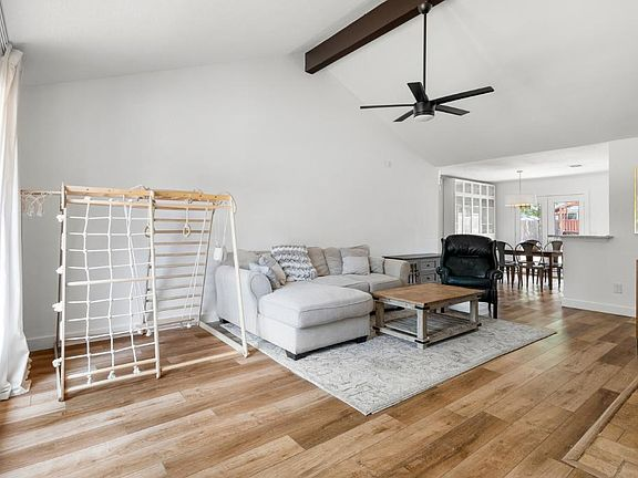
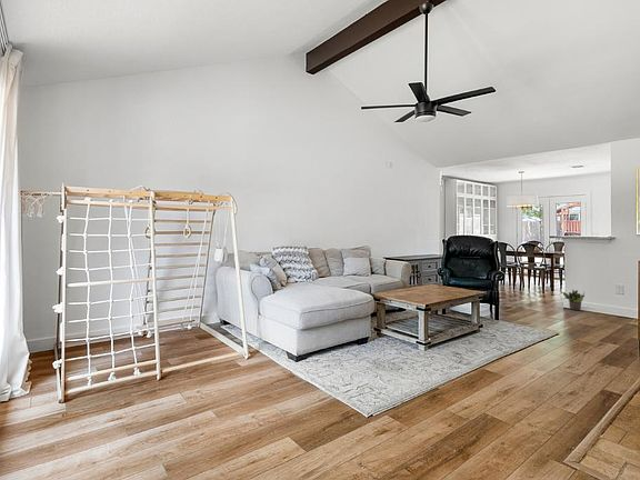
+ potted plant (572, 298)
